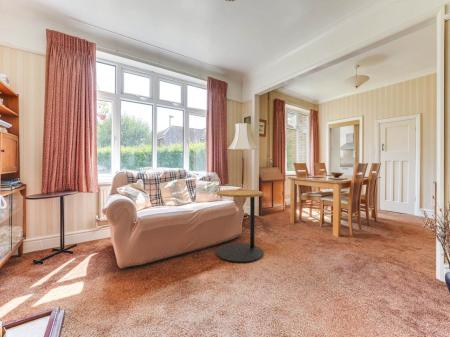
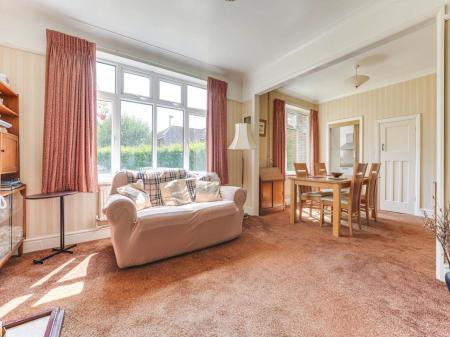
- side table (250, 222)
